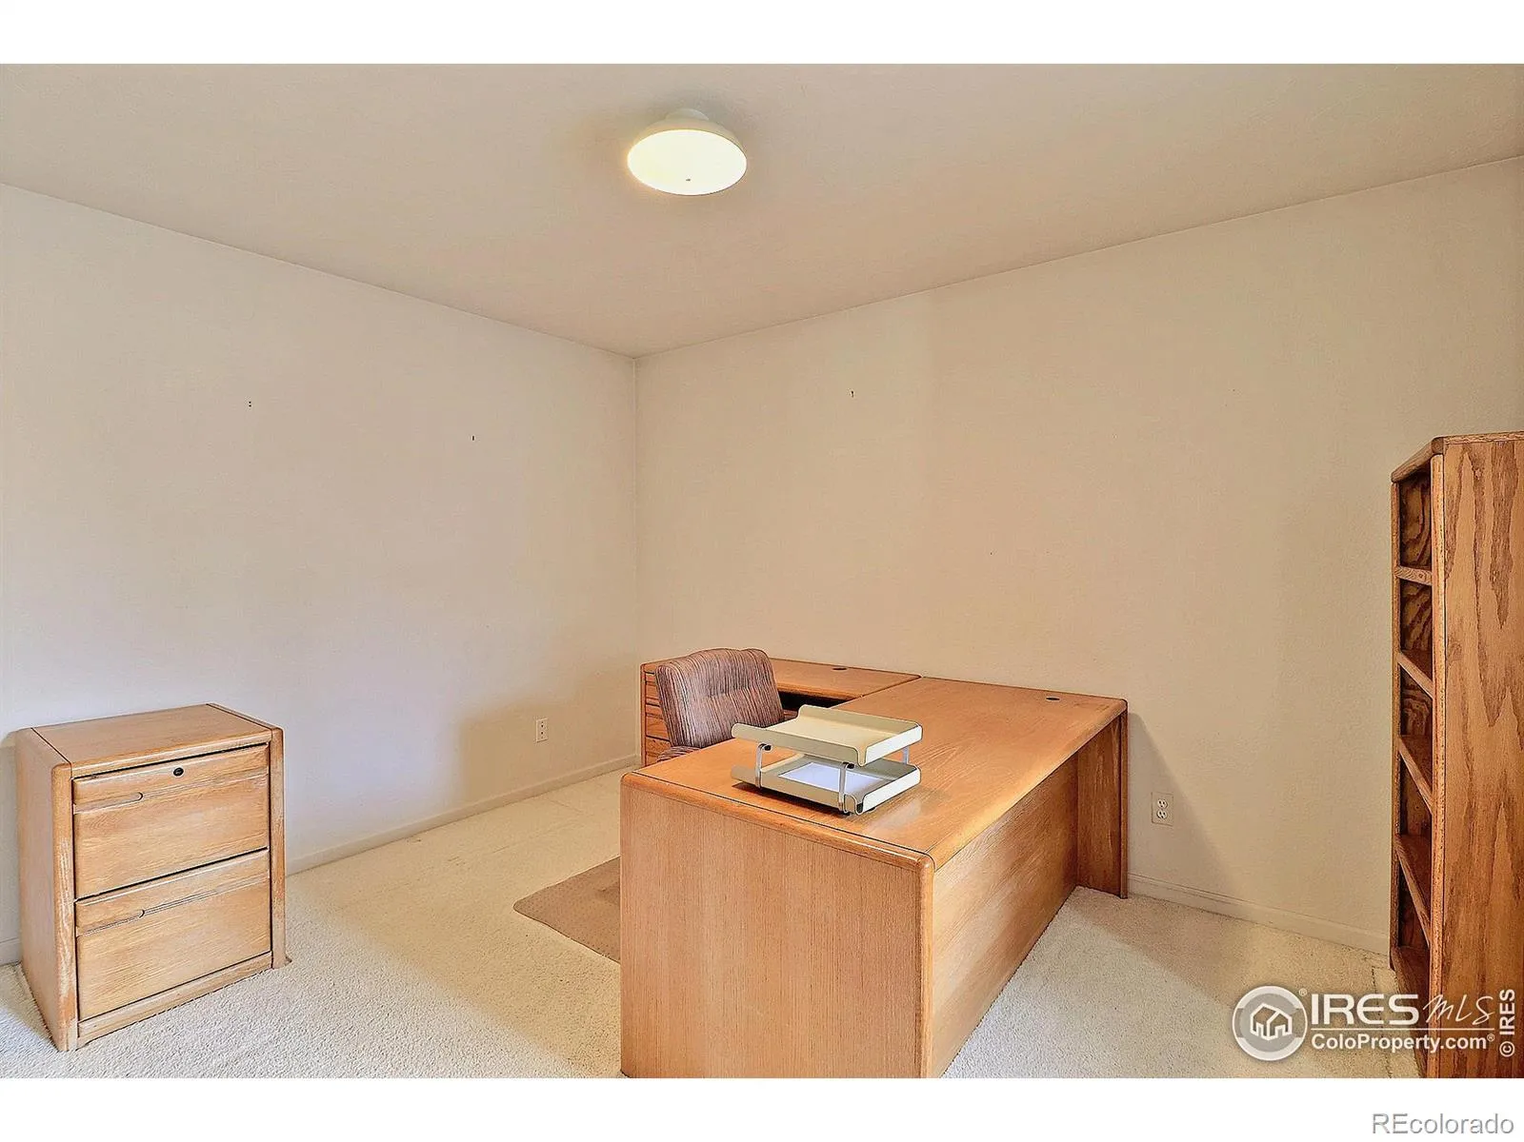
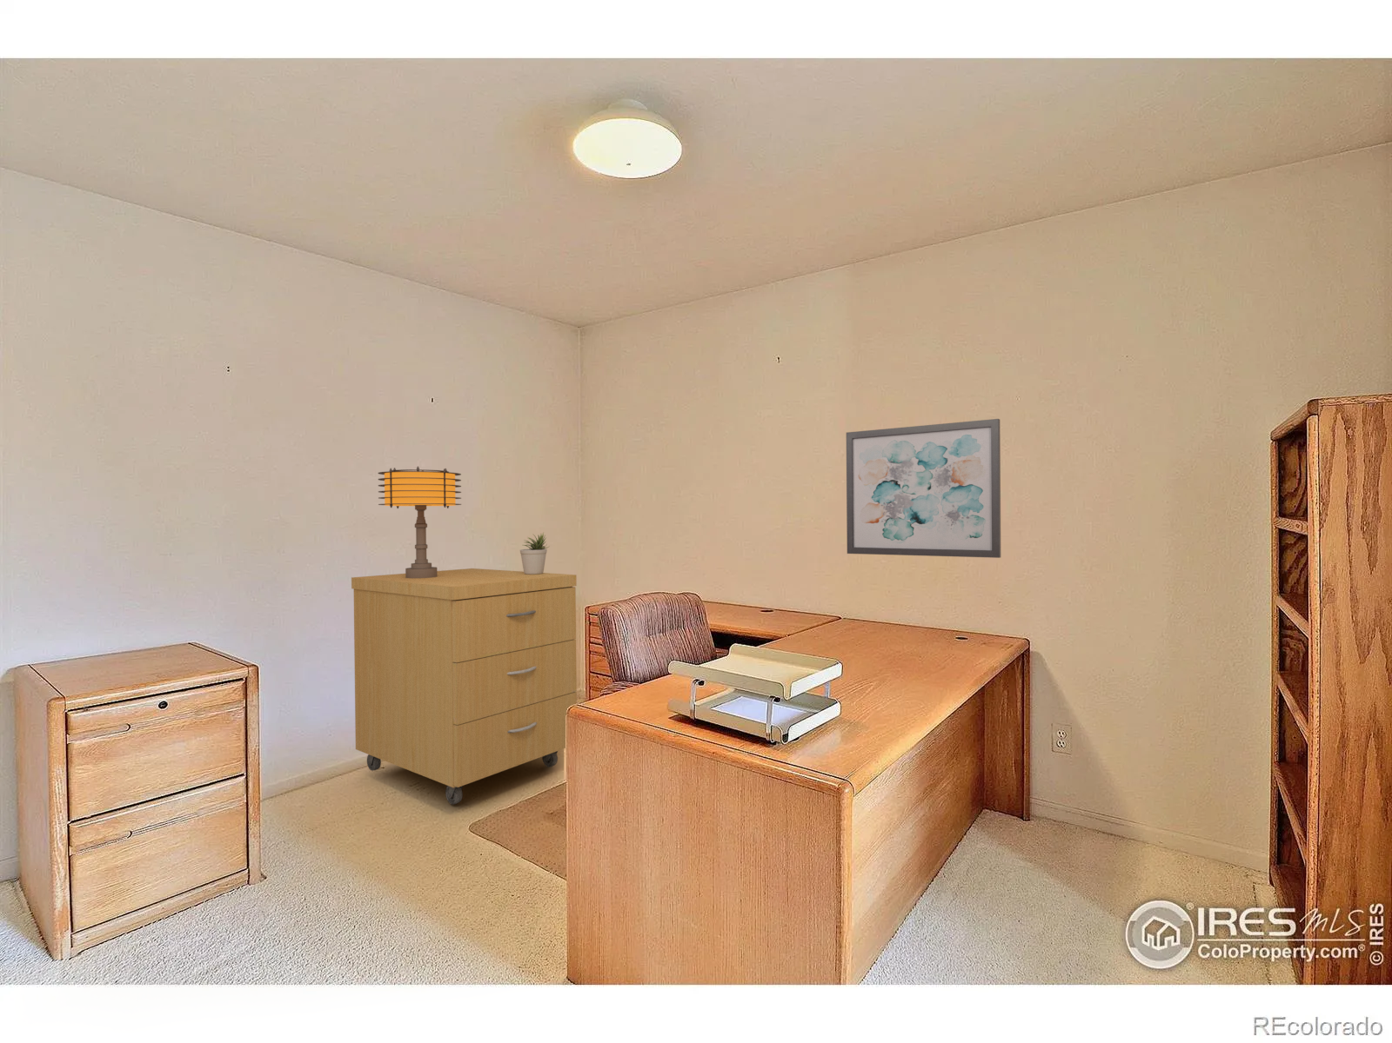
+ table lamp (420, 522)
+ potted plant (534, 552)
+ storage cabinet (467, 673)
+ wall art (917, 490)
